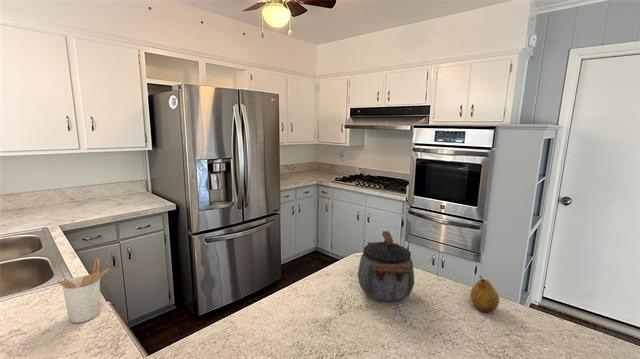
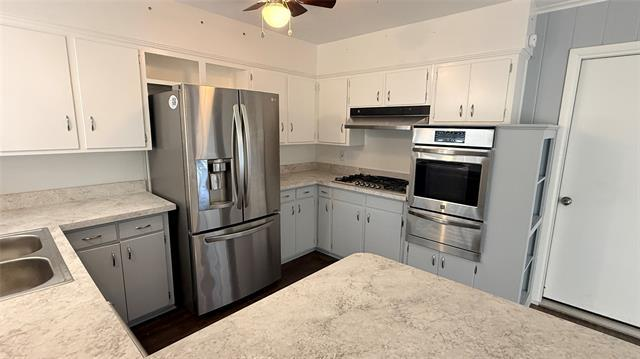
- kettle (386, 265)
- utensil holder (87, 291)
- fruit (485, 291)
